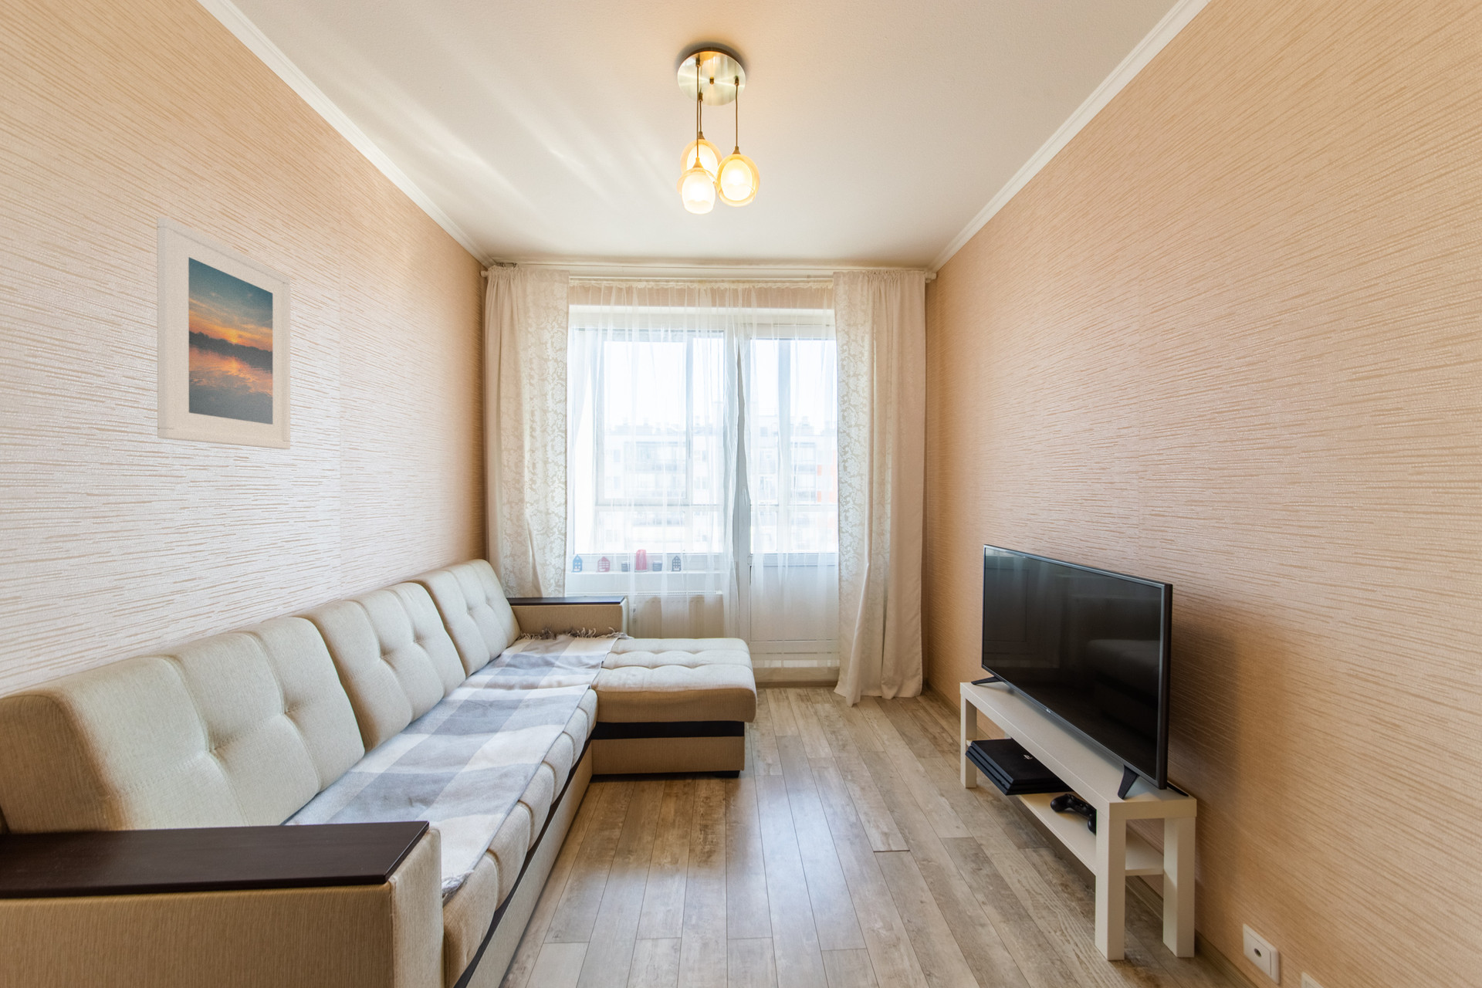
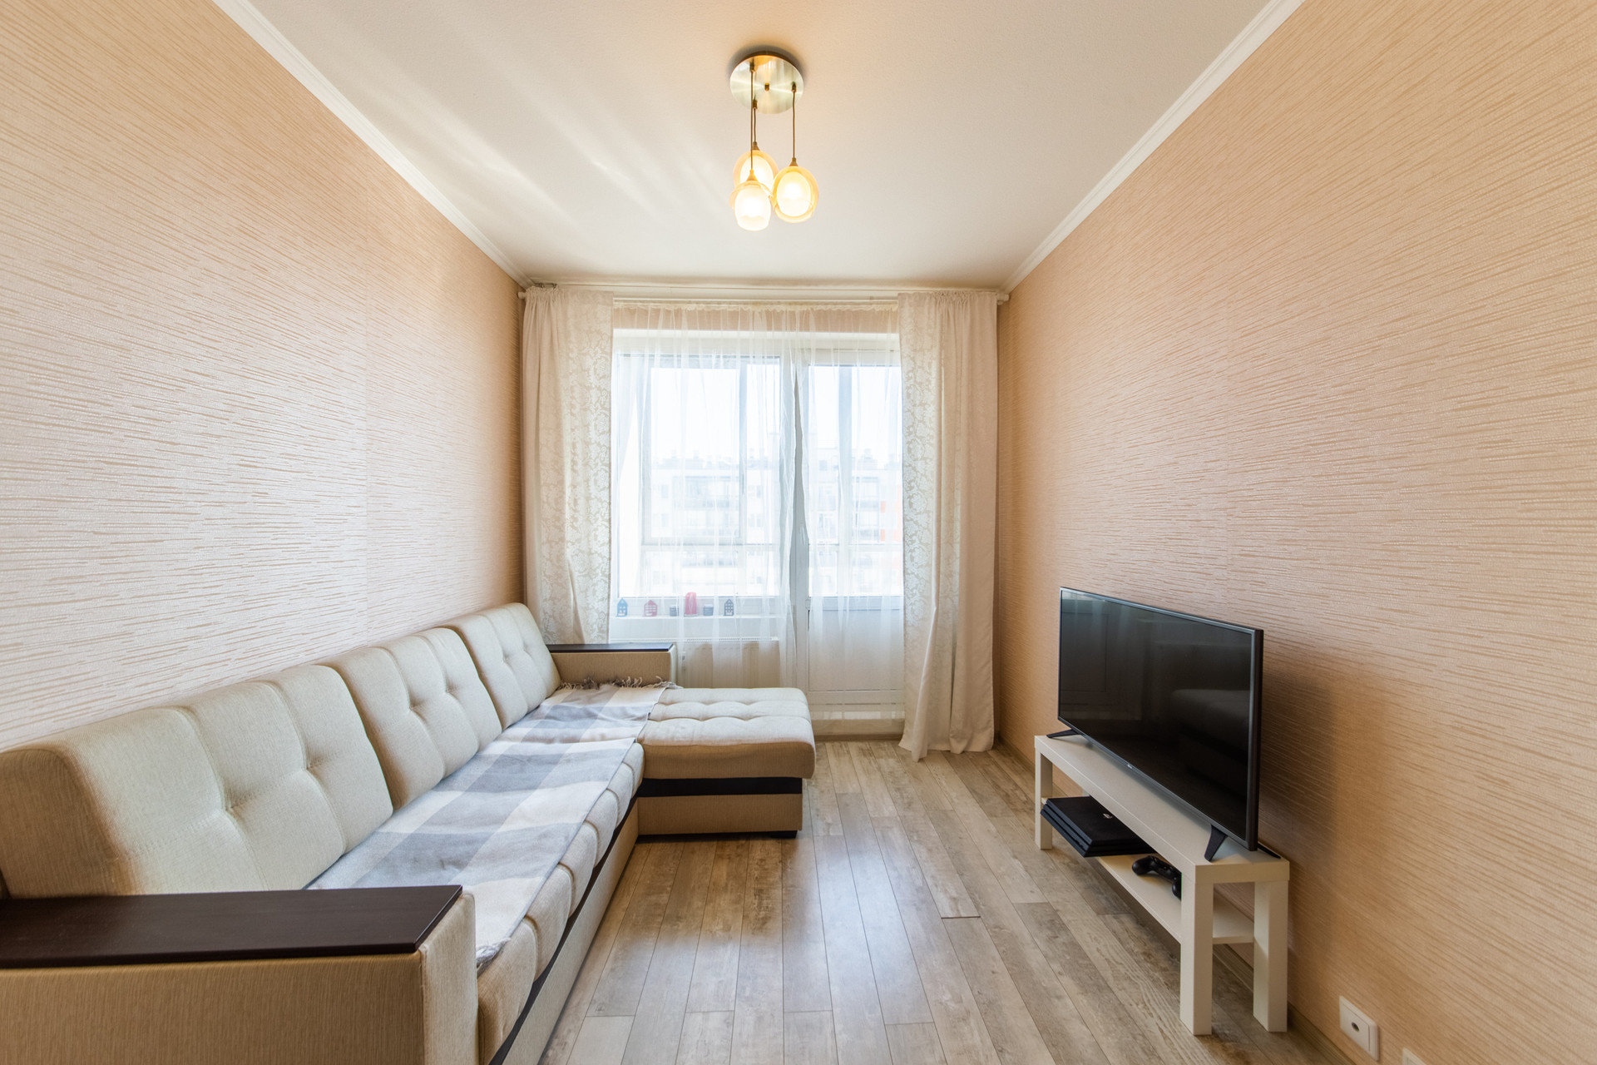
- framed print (232, 347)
